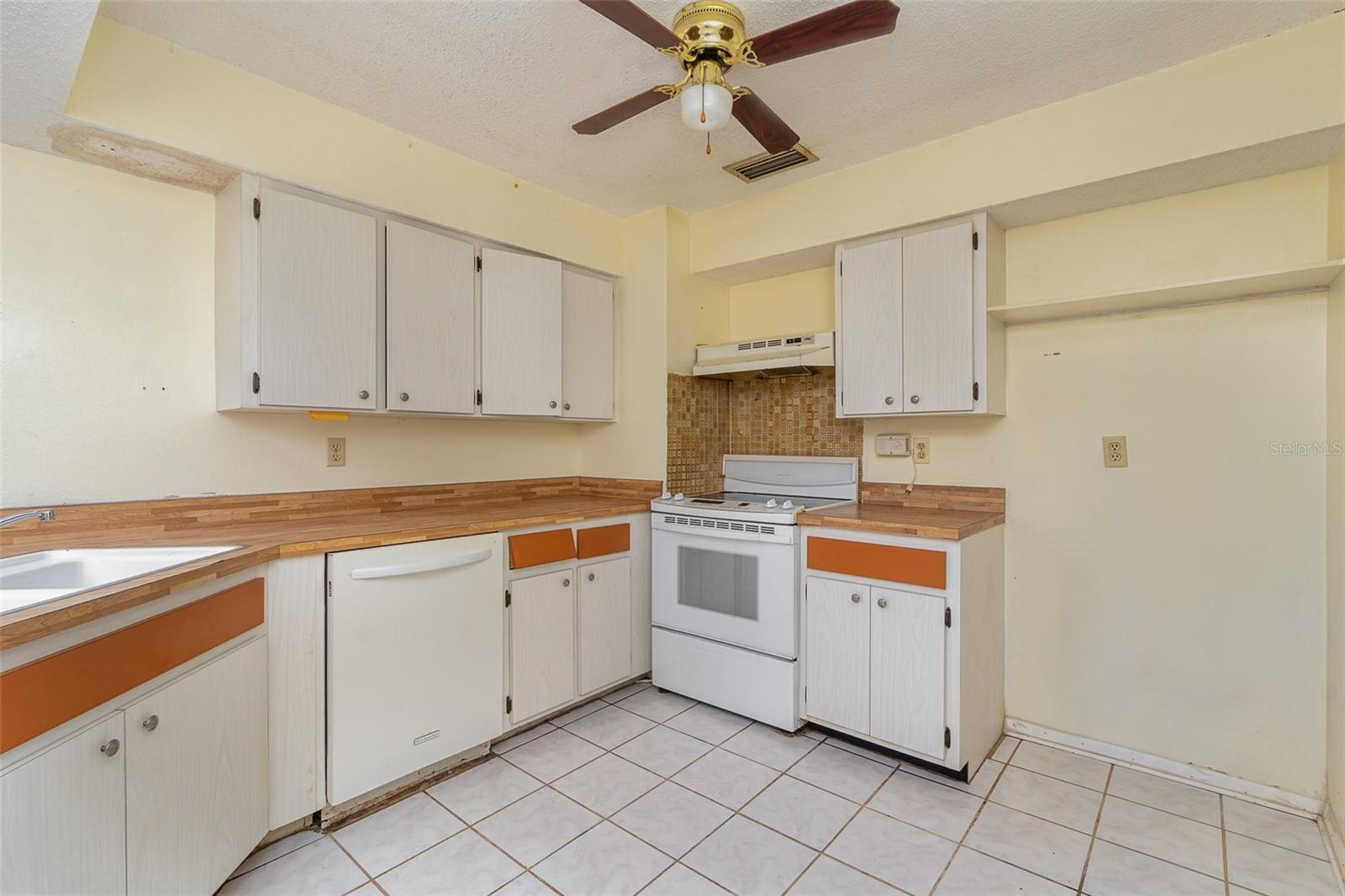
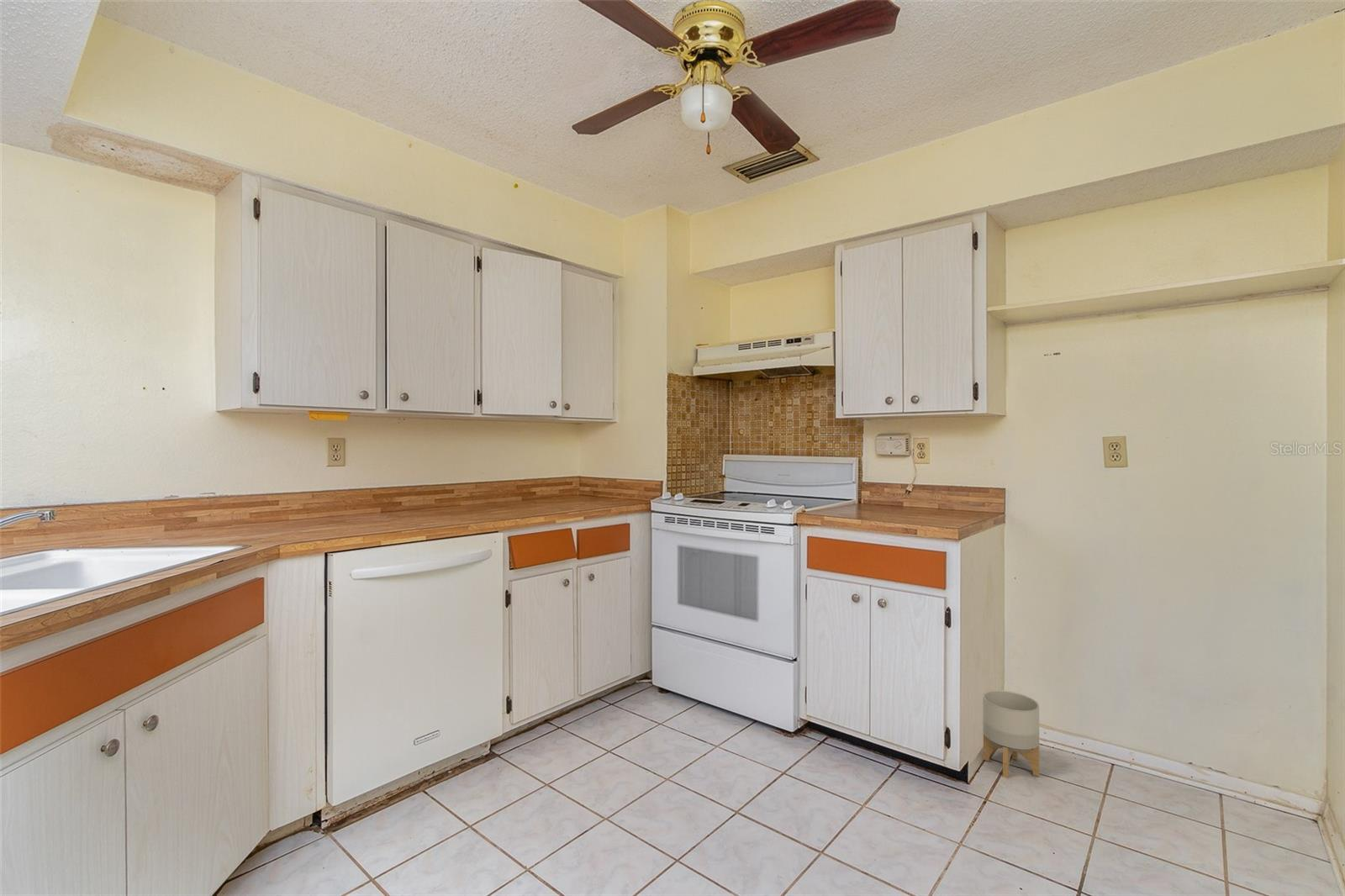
+ planter (1010, 733)
